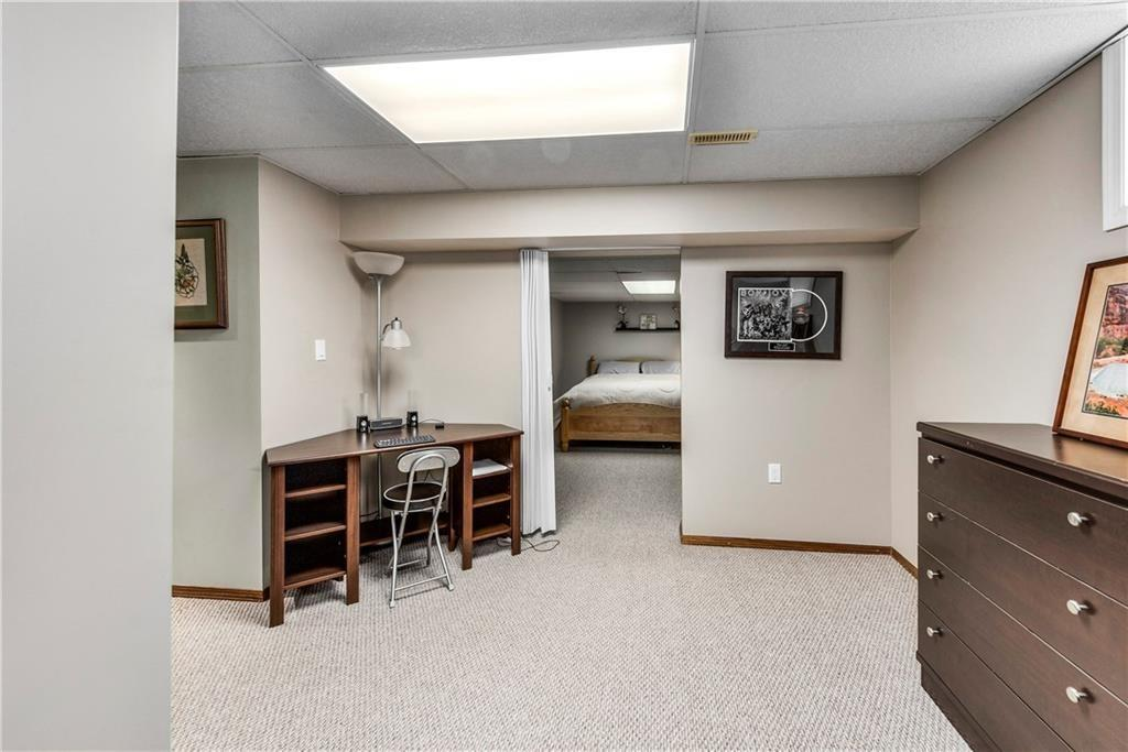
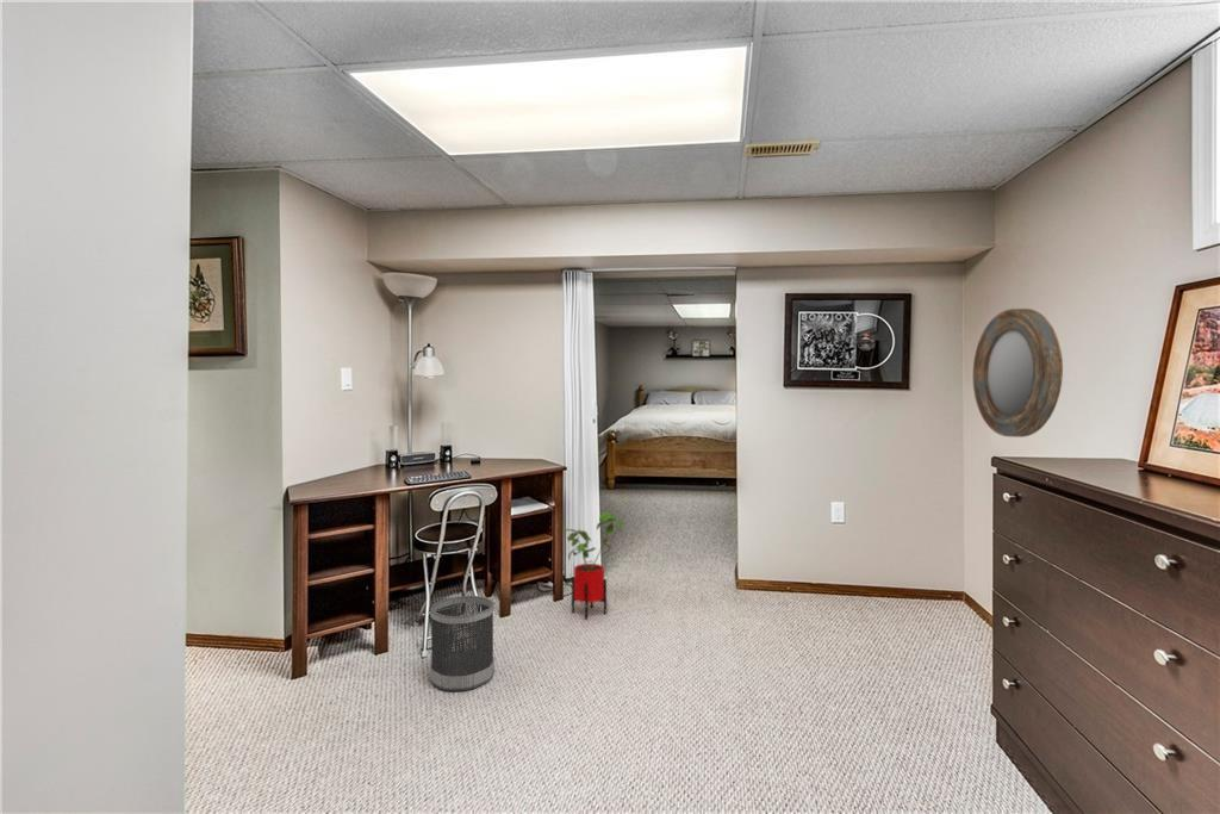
+ house plant (591, 561)
+ home mirror (1012, 373)
+ wastebasket (462, 640)
